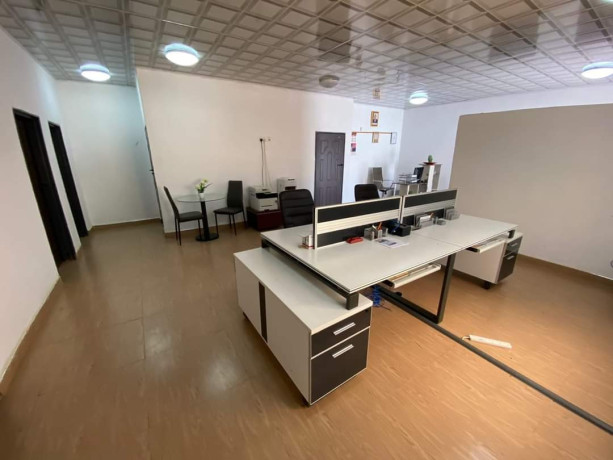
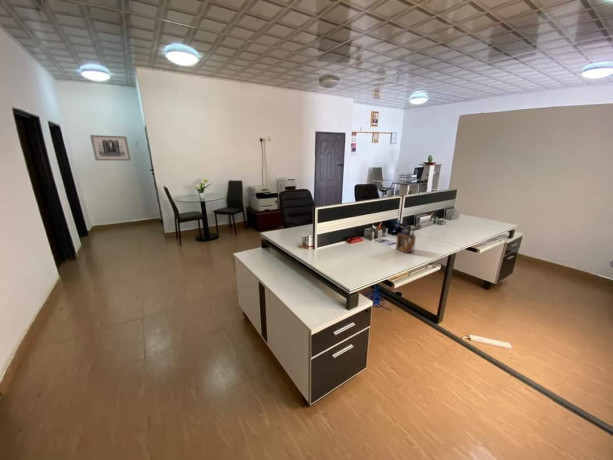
+ desk organizer (405, 239)
+ wall art (111, 148)
